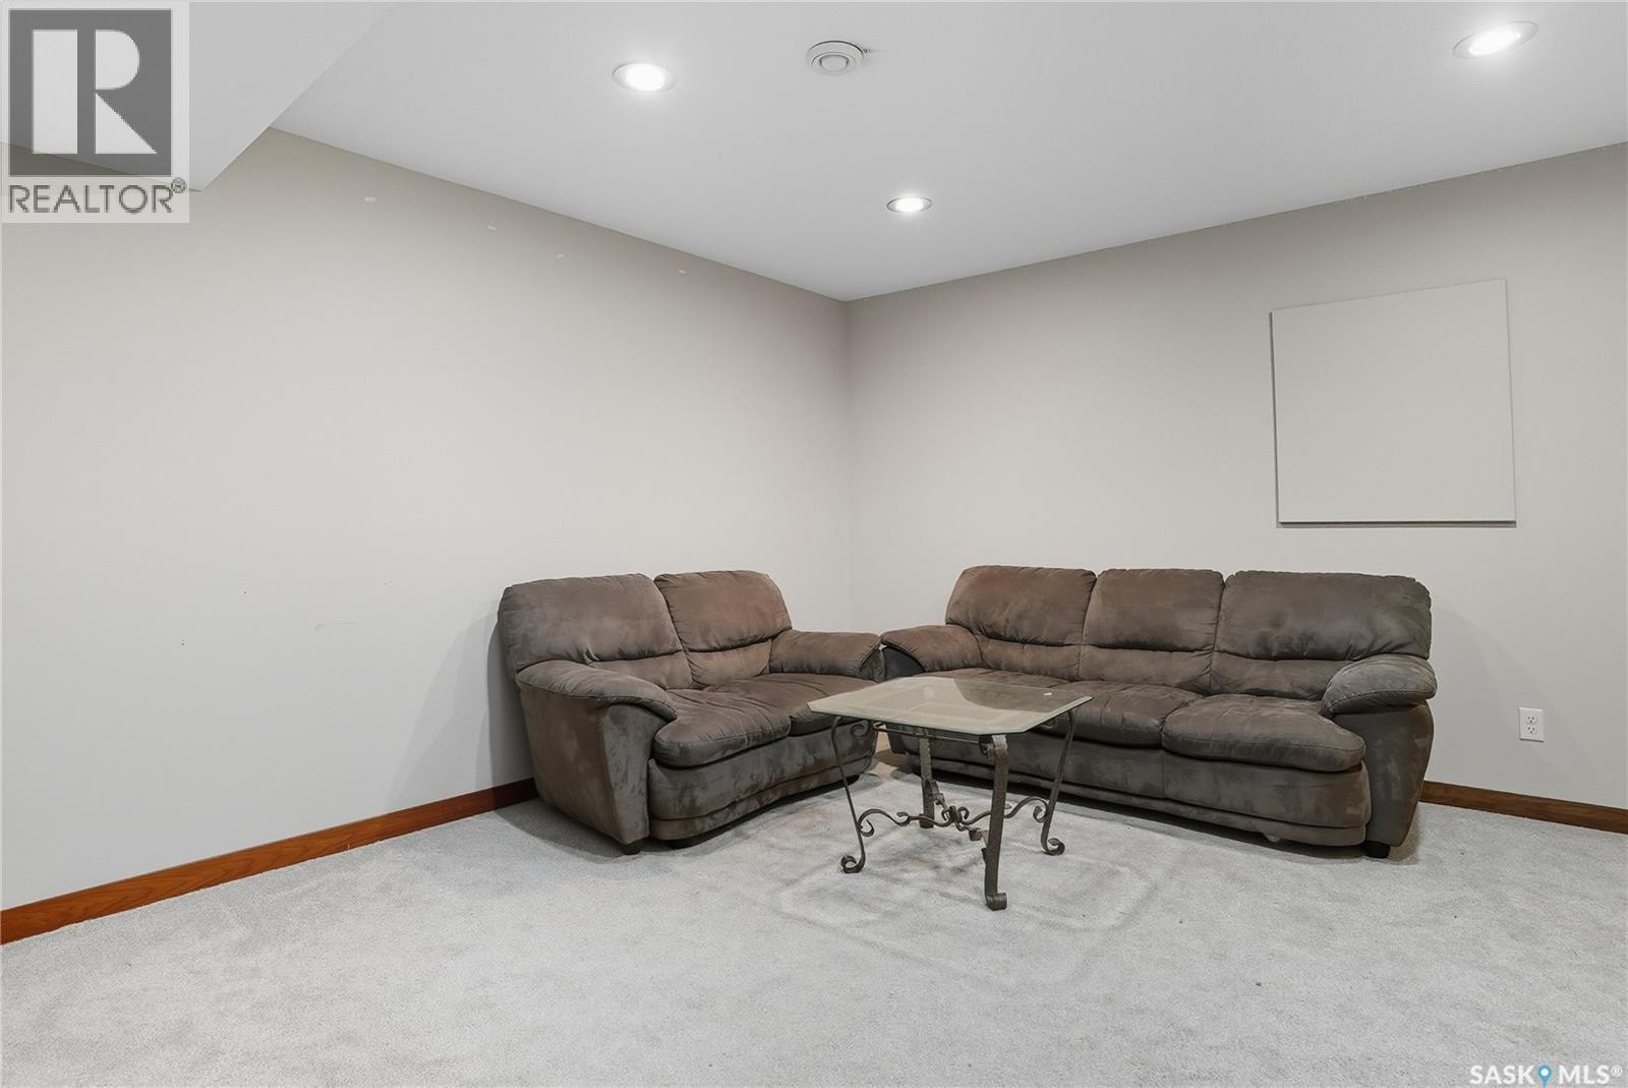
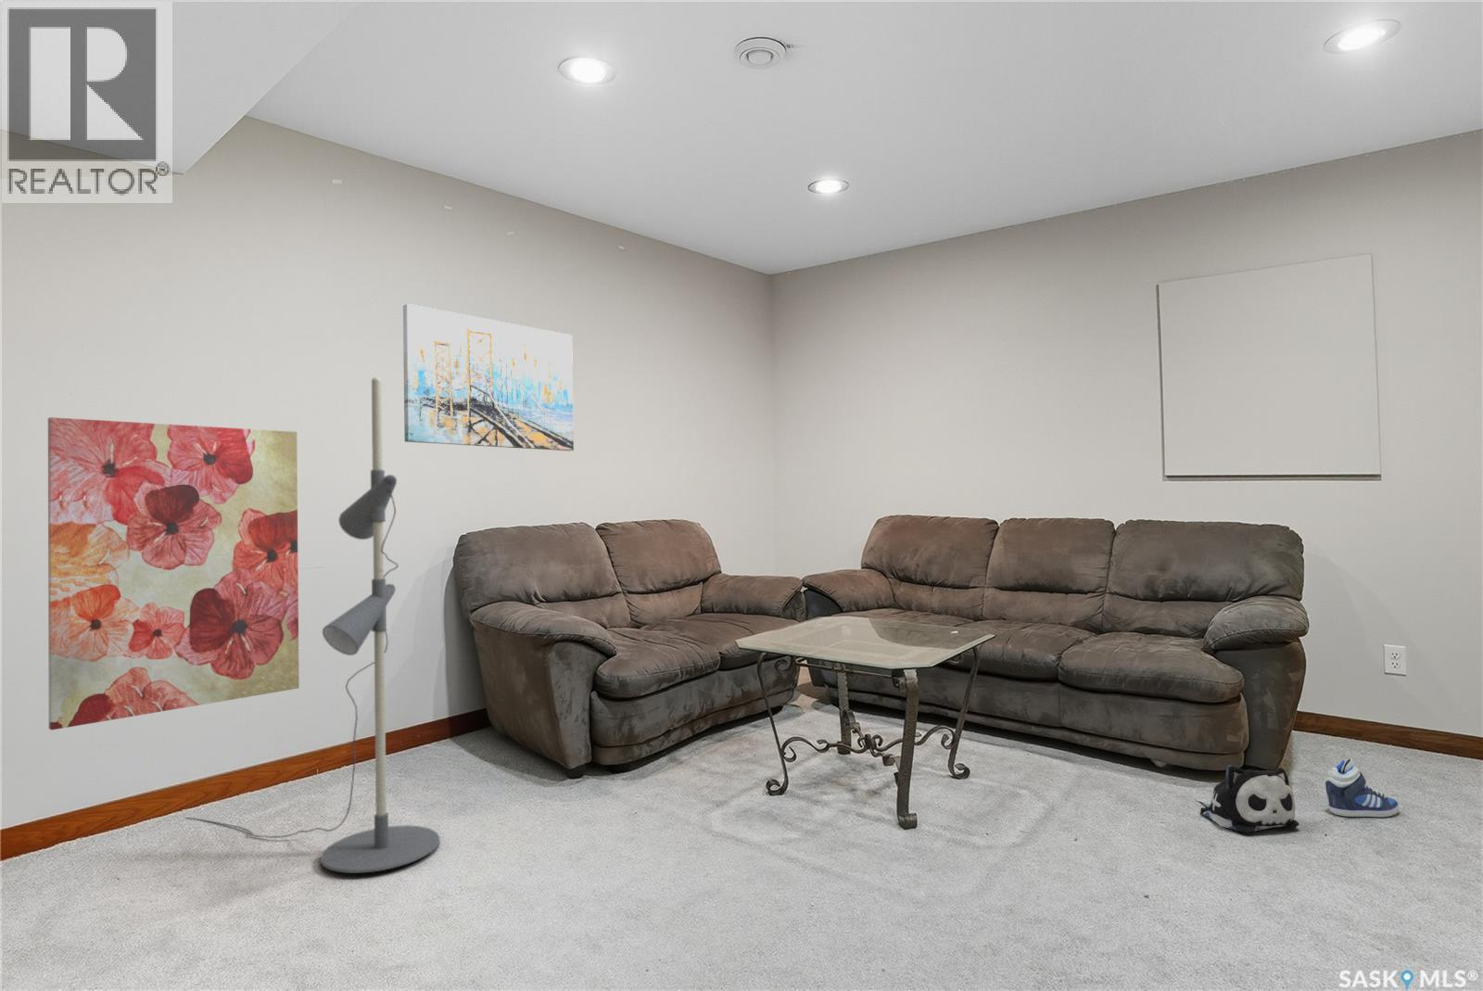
+ sneaker (1362, 785)
+ wall art (495, 384)
+ floor lamp (324, 627)
+ wall art (185, 565)
+ plush toy (1234, 786)
